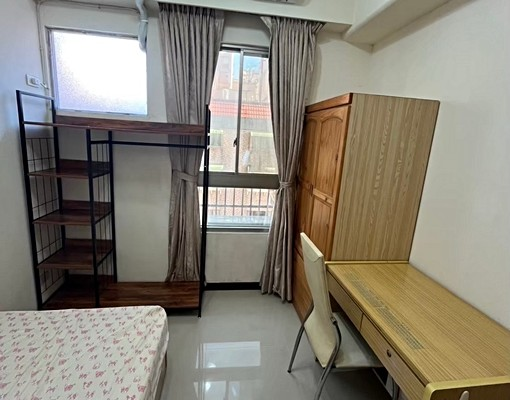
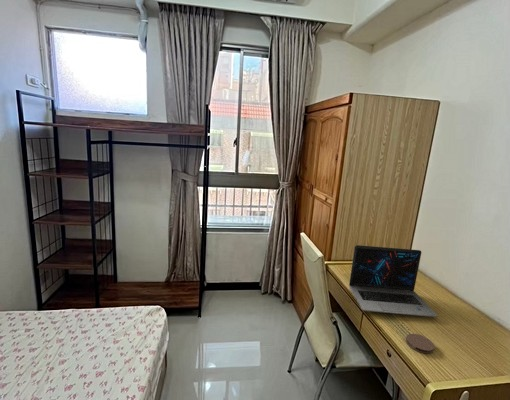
+ laptop (393, 279)
+ coaster (419, 343)
